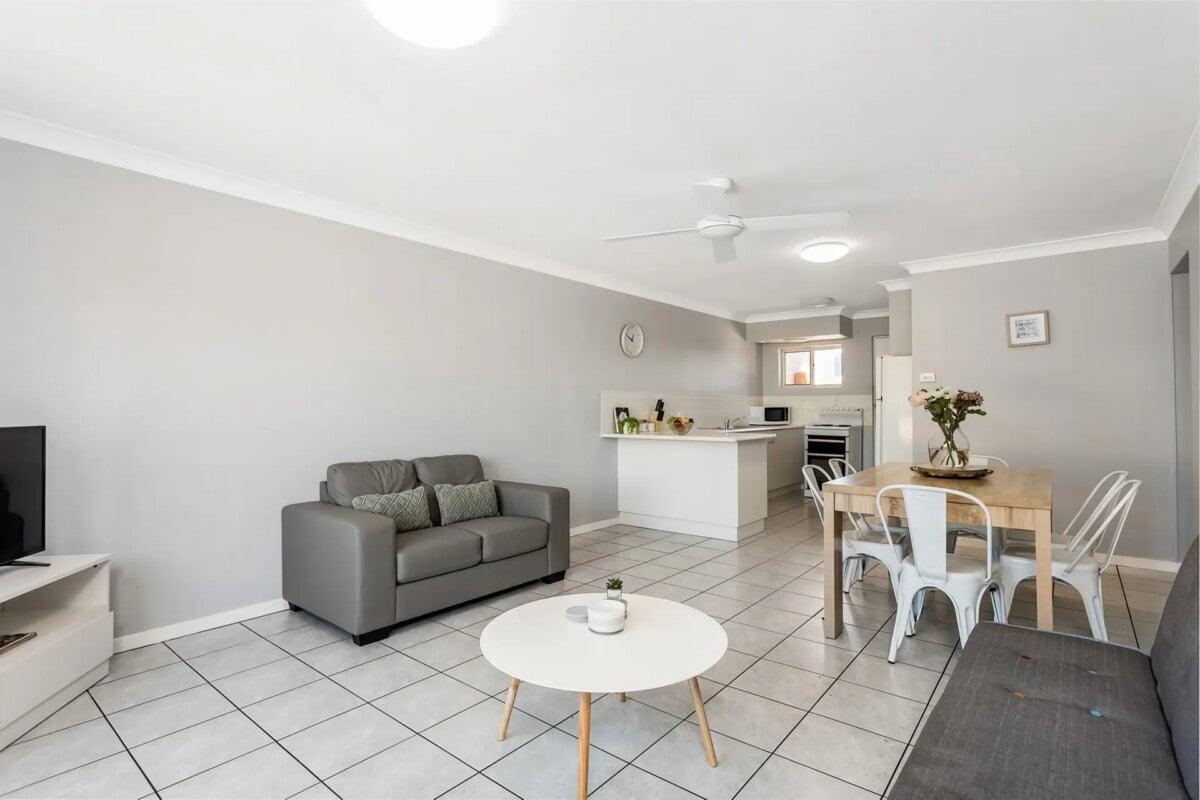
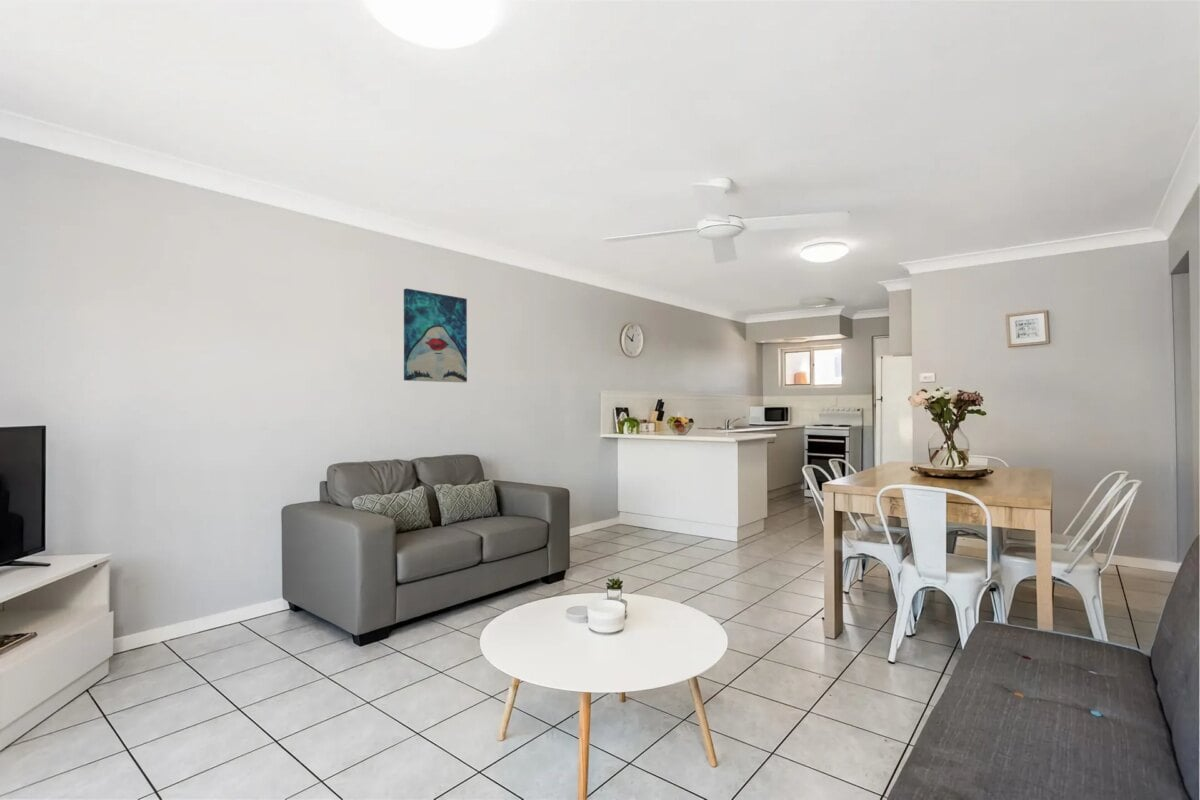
+ wall art (436, 337)
